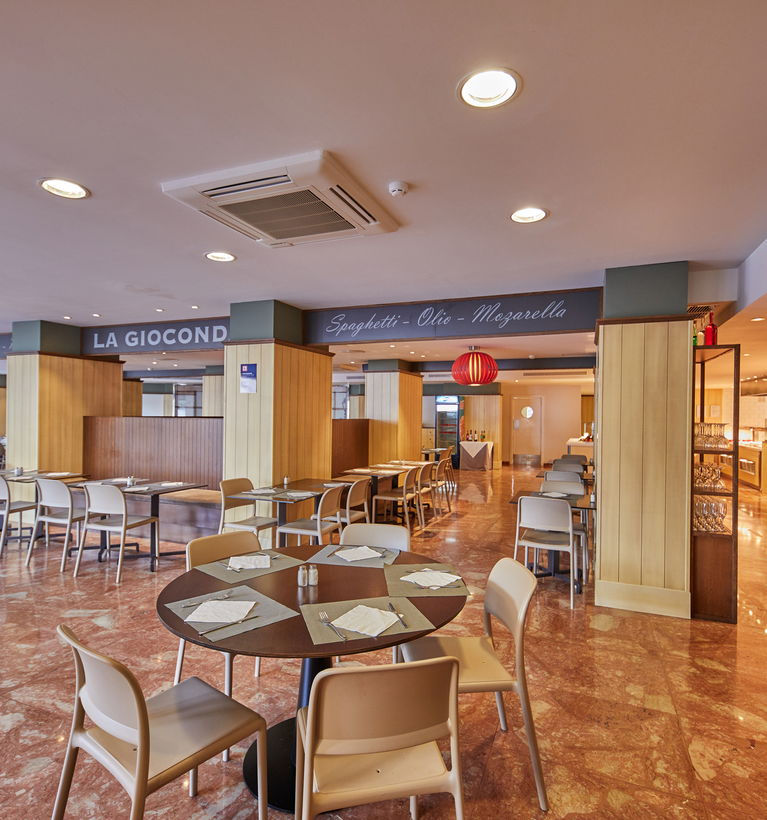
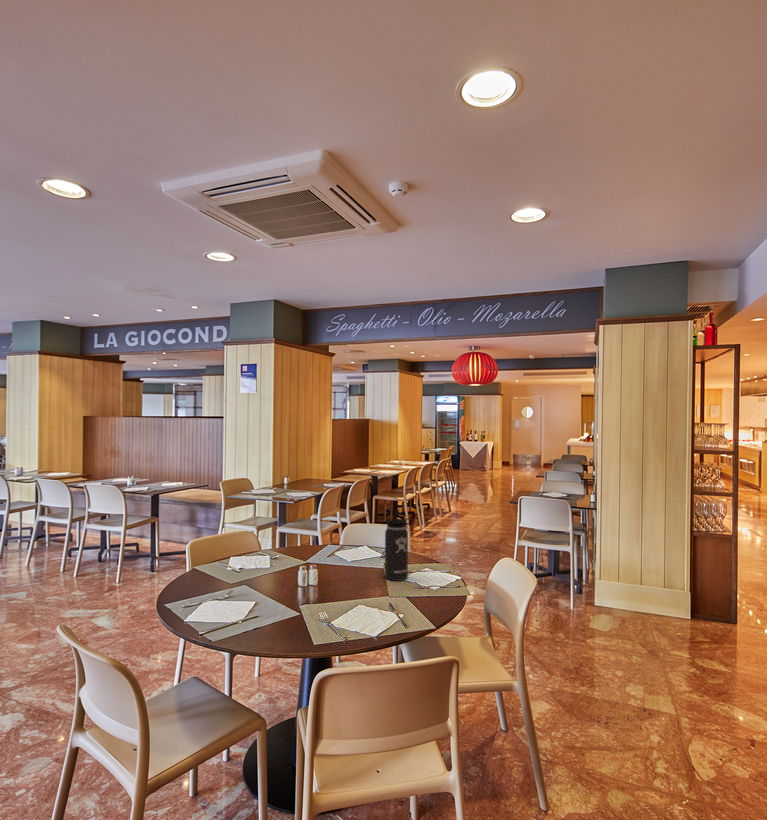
+ thermos bottle (398, 543)
